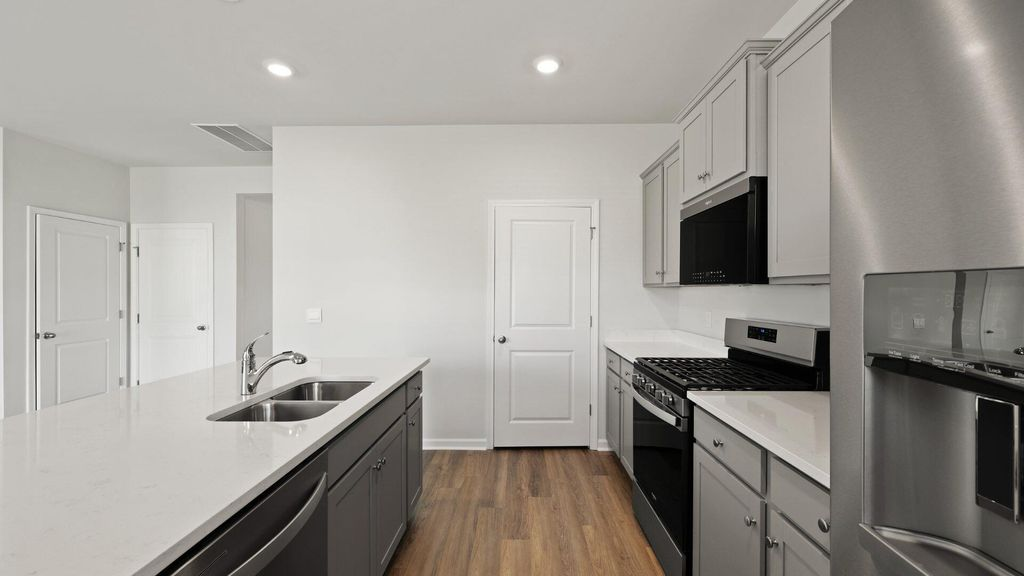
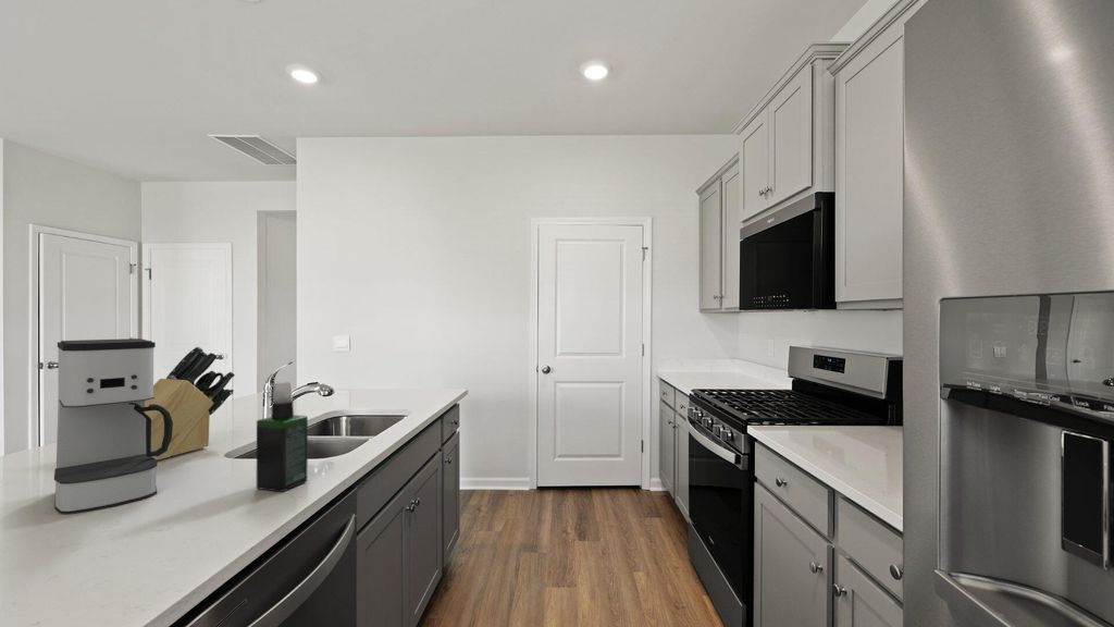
+ coffee maker (115, 416)
+ knife block (169, 401)
+ spray bottle (282, 433)
